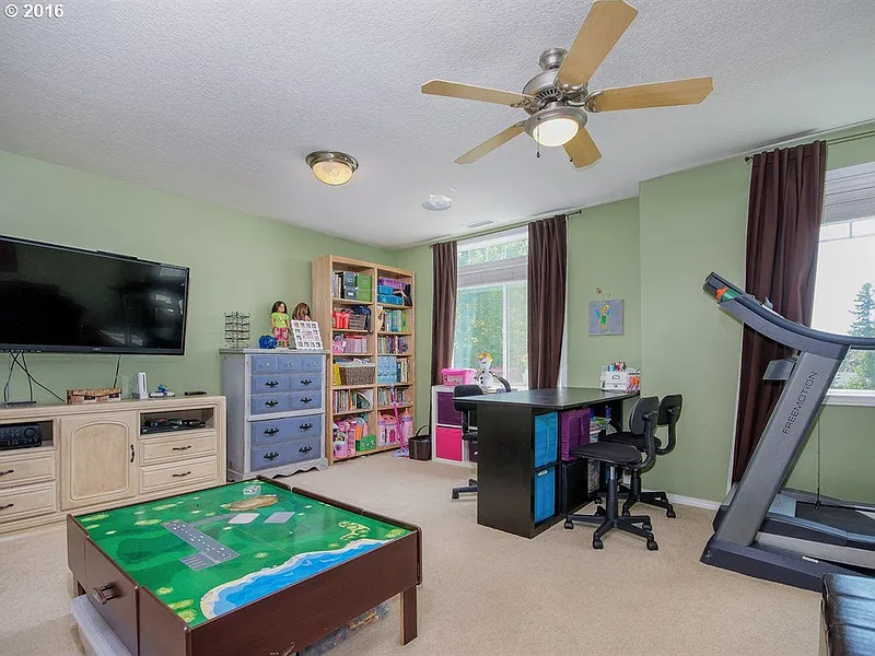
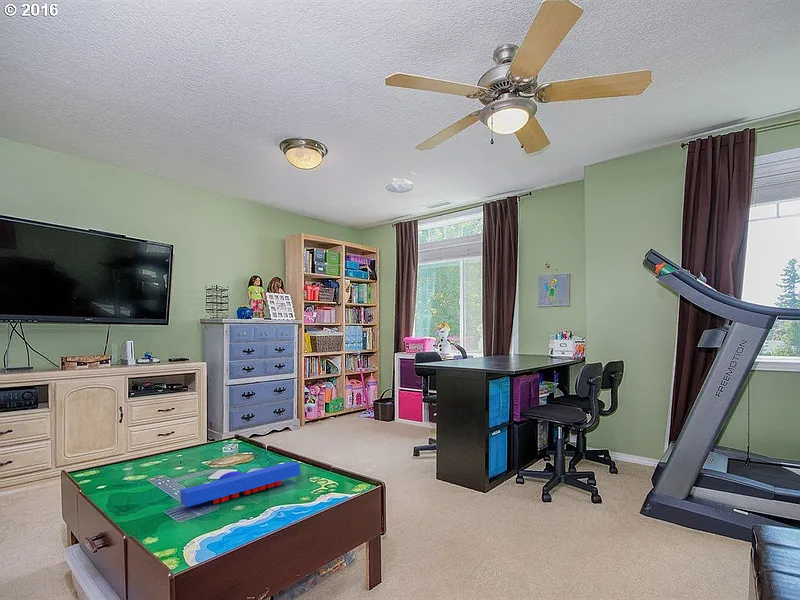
+ scrub brush (239, 479)
